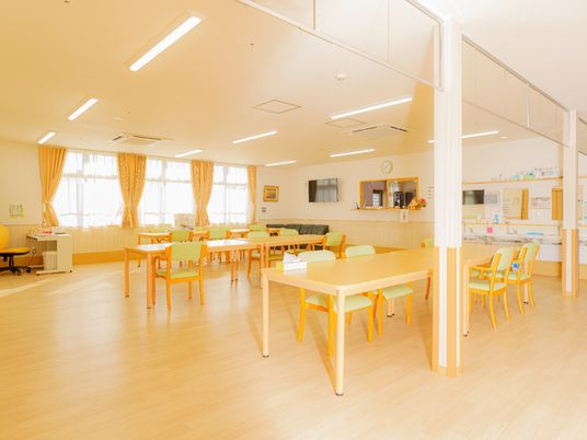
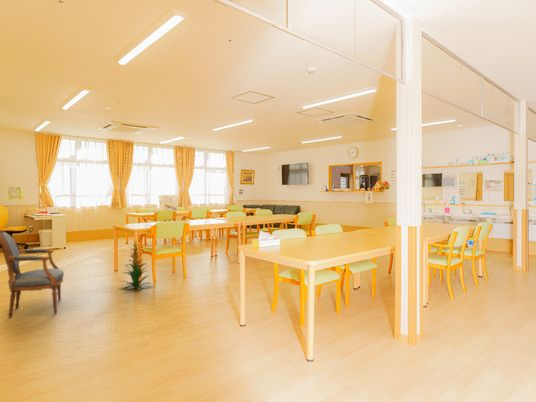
+ indoor plant (136, 264)
+ armchair (31, 271)
